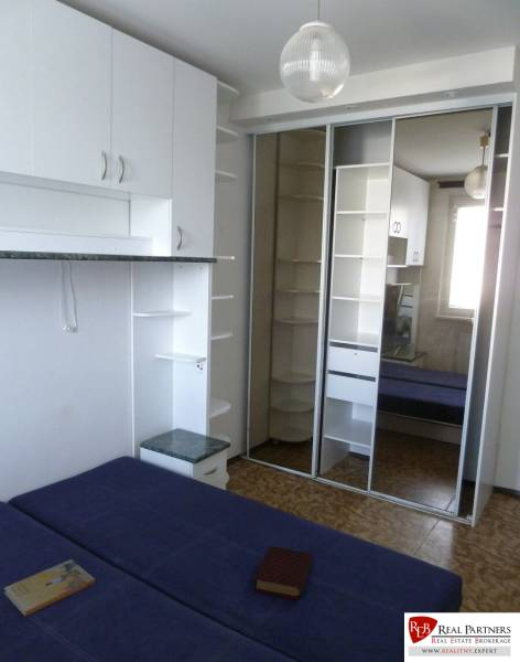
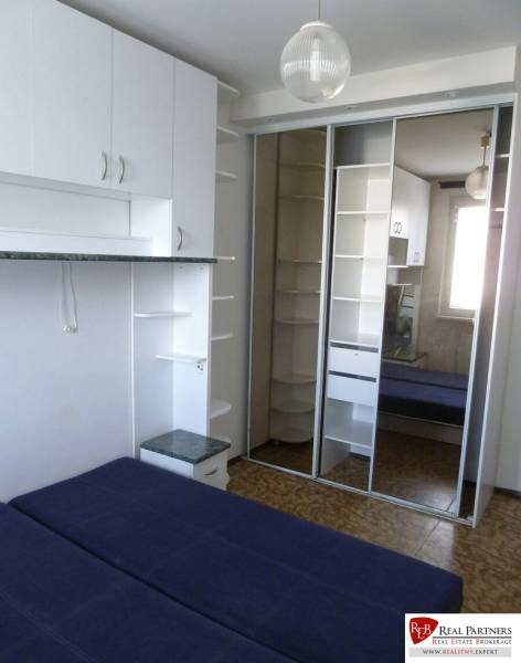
- book (50, 585)
- book (283, 572)
